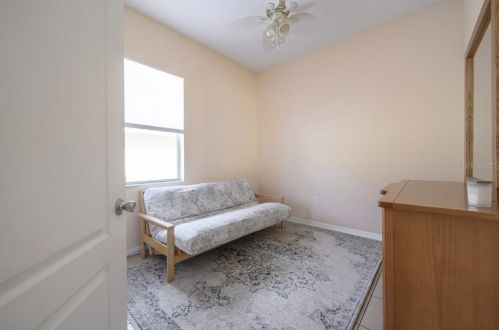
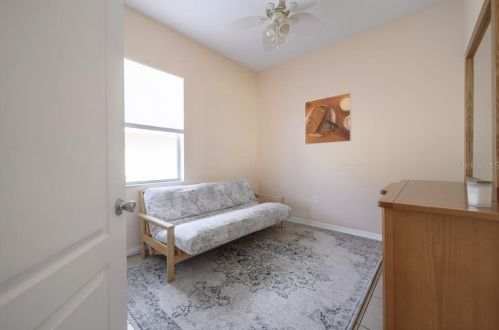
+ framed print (326, 120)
